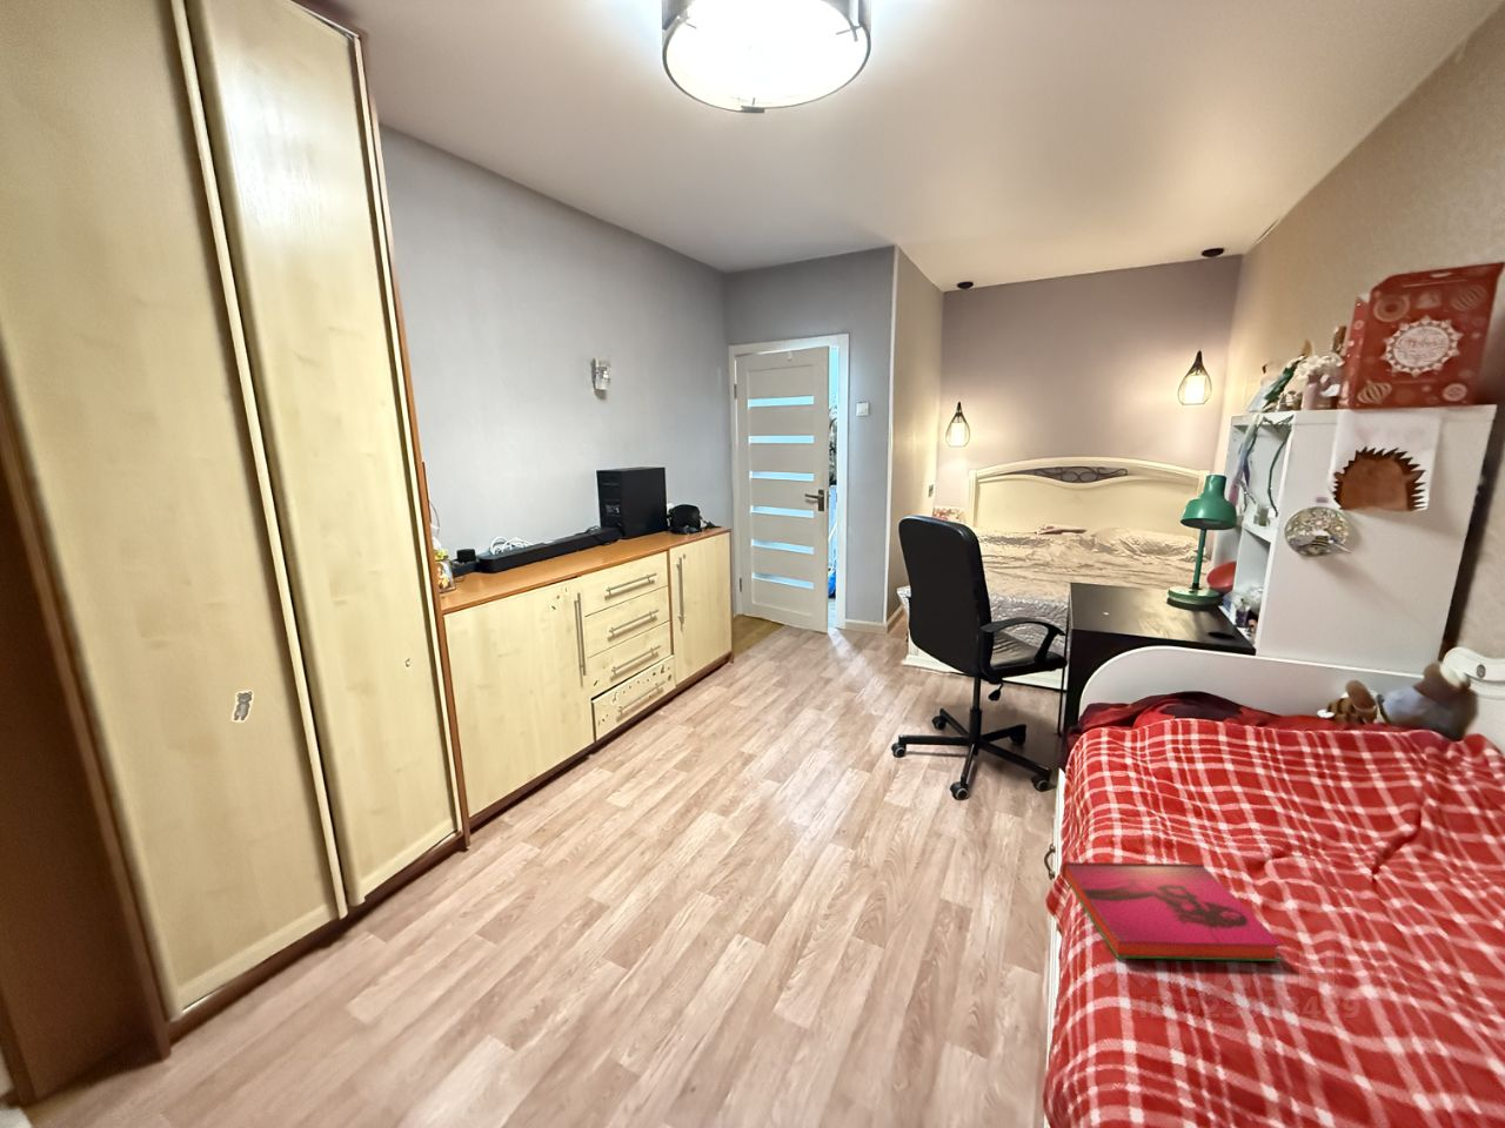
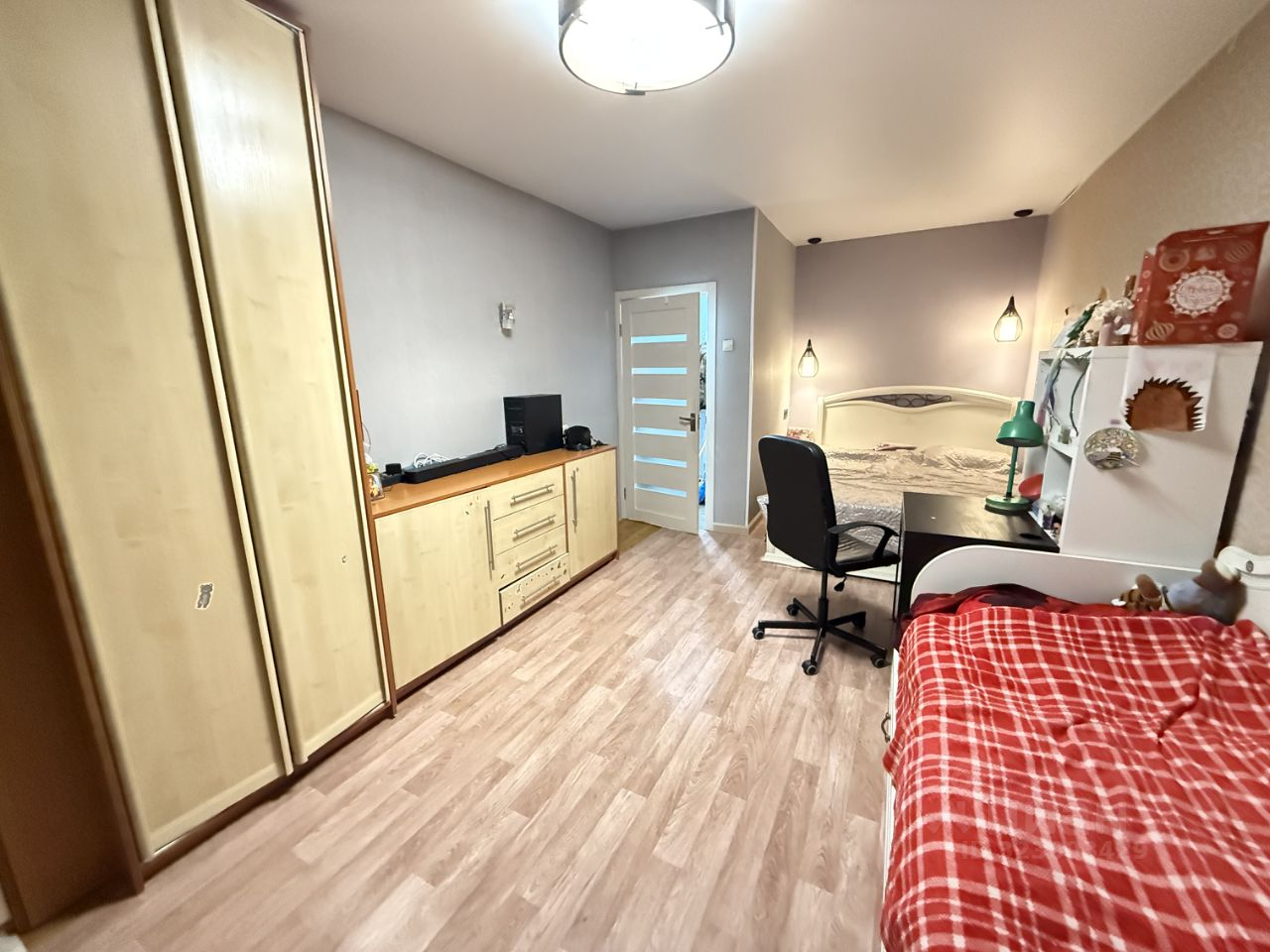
- hardback book (1161, 906)
